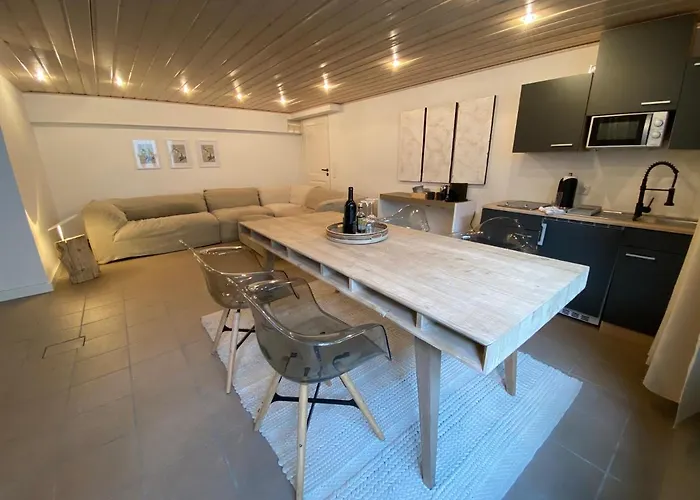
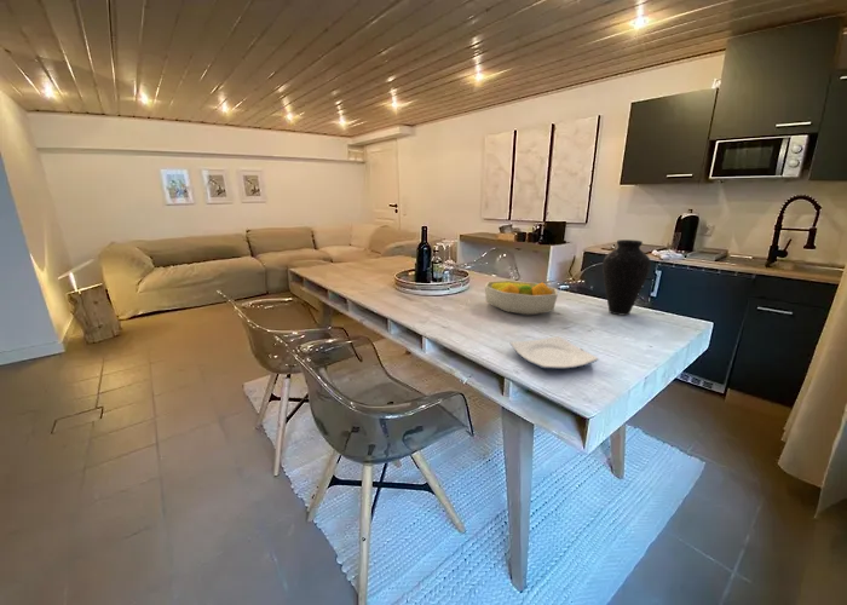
+ vase (623, 277)
+ fruit bowl (519, 293)
+ plate (551, 353)
